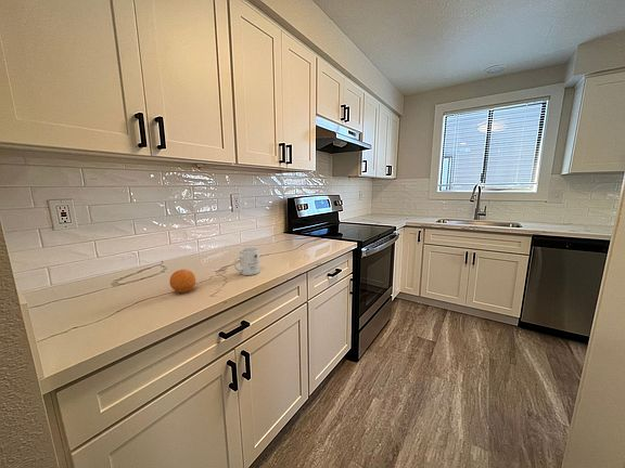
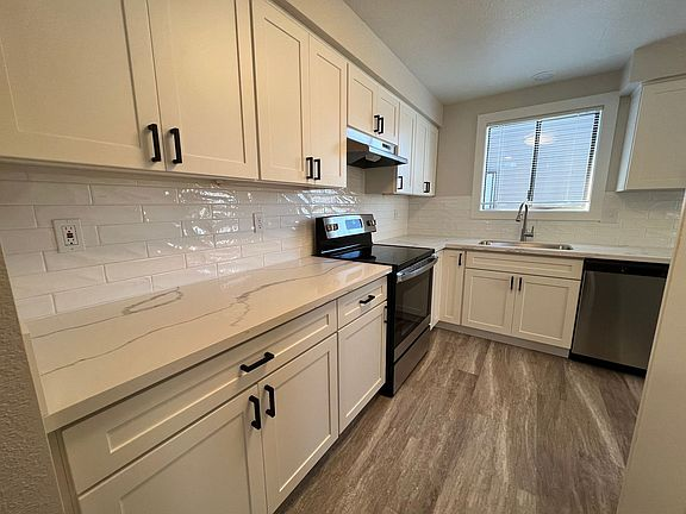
- fruit (182, 281)
- mug (245, 261)
